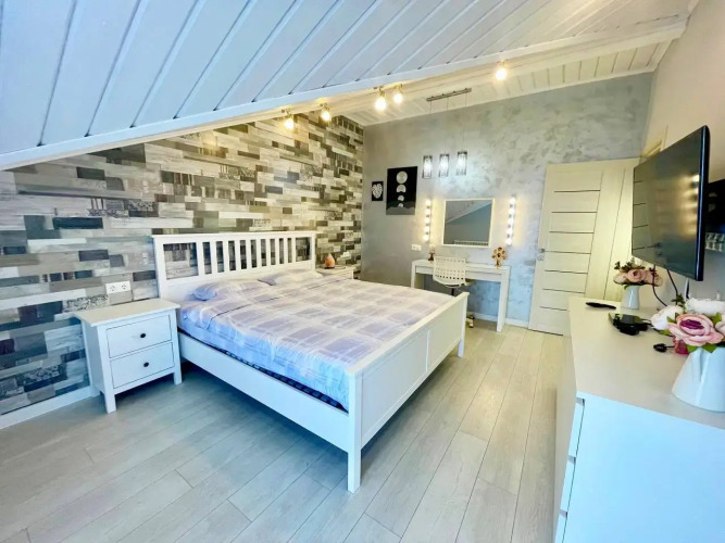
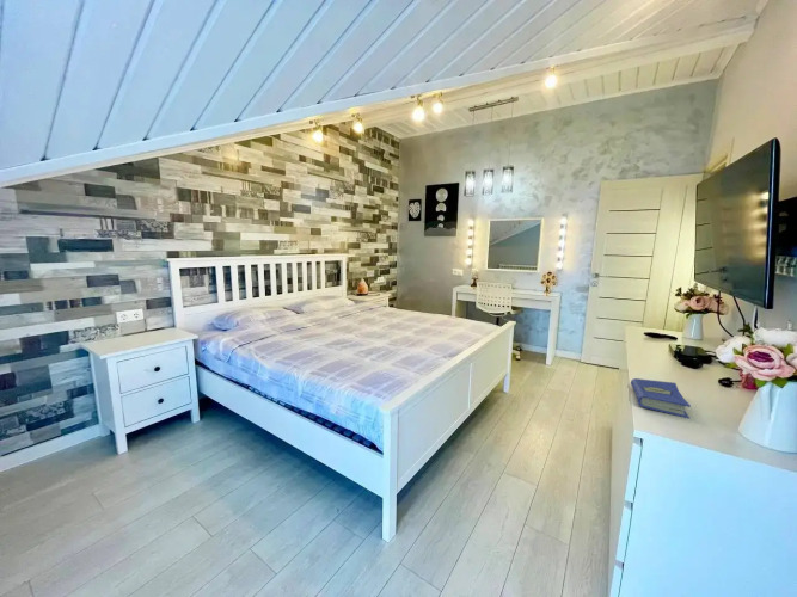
+ hardcover book (657, 394)
